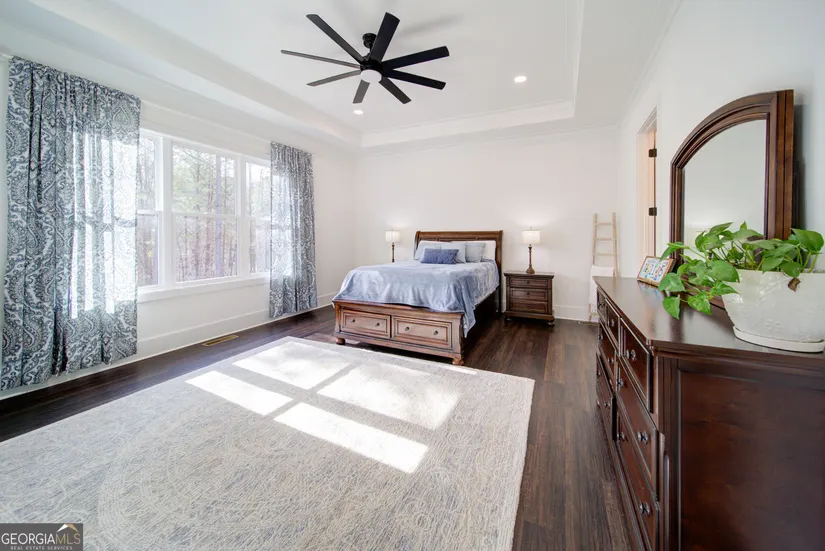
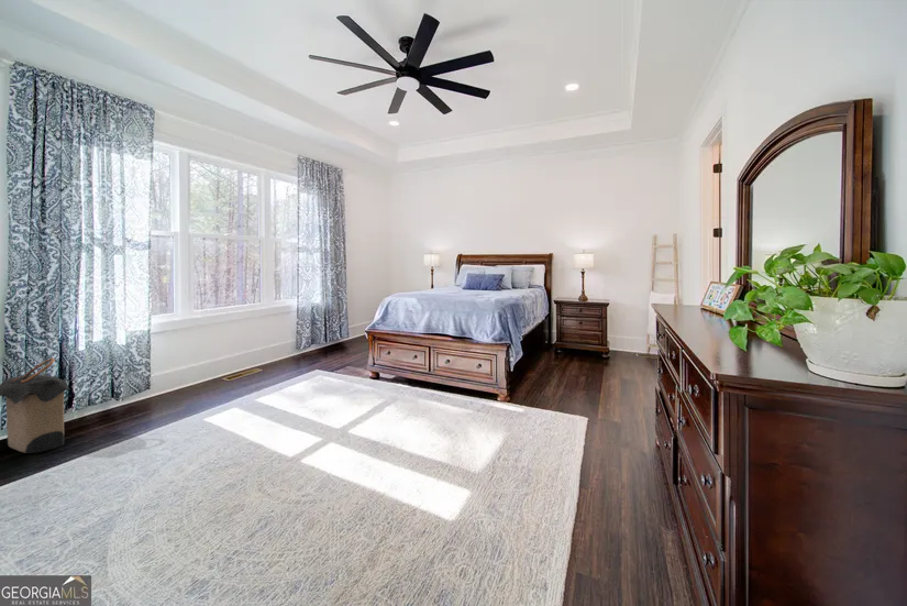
+ laundry hamper (32, 401)
